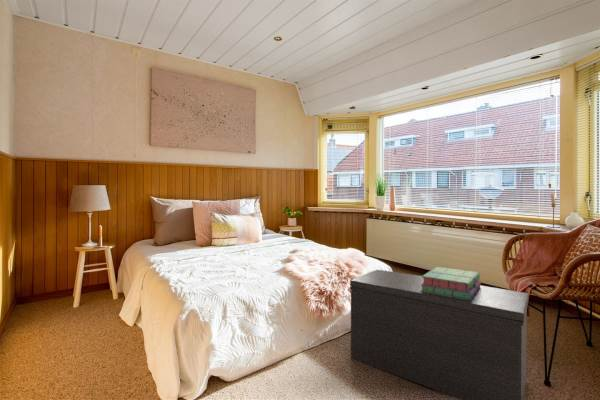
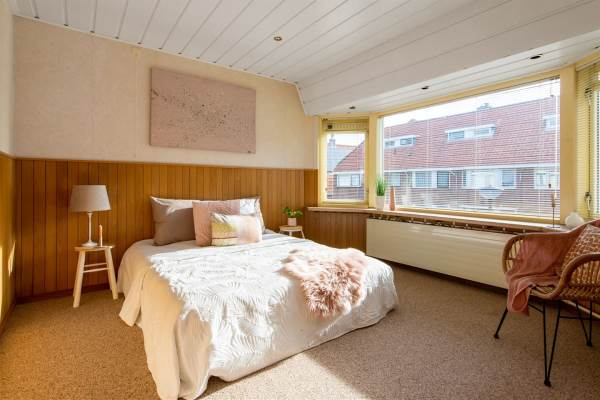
- bench (432, 327)
- stack of books (451, 281)
